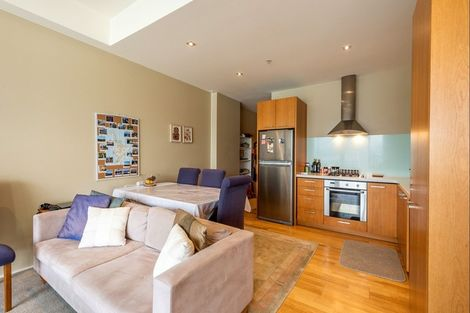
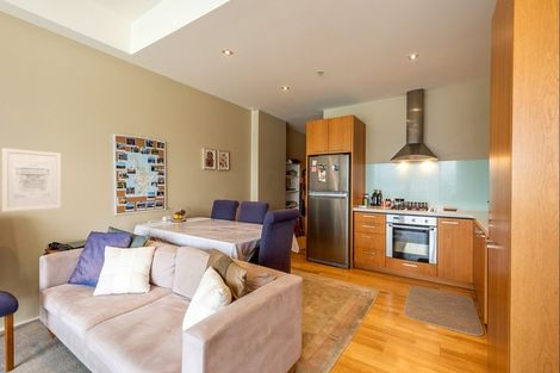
+ wall art (33, 180)
